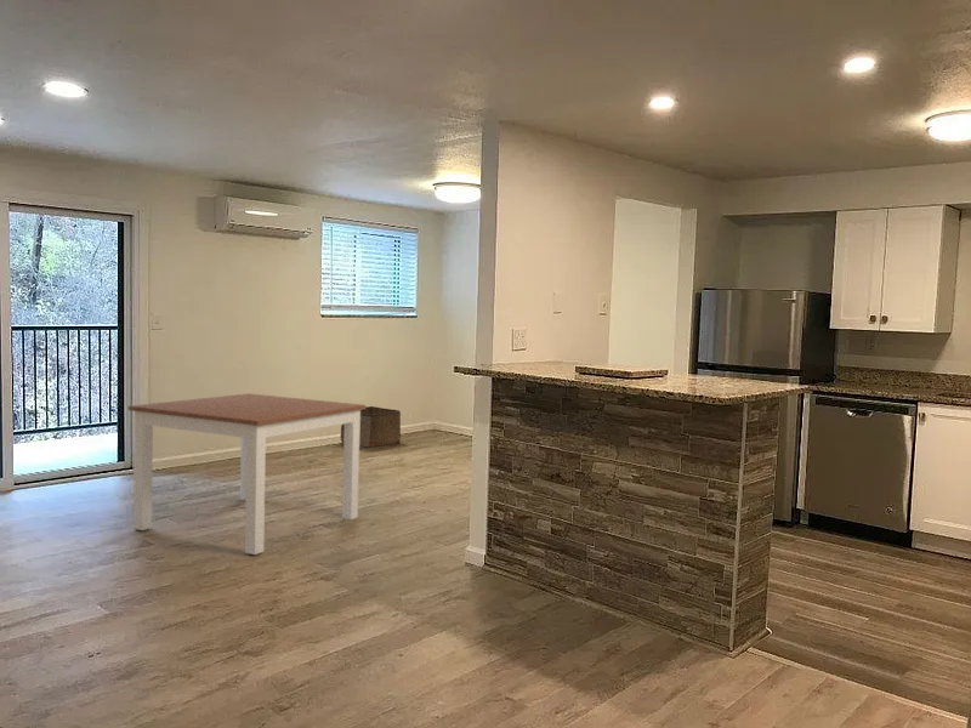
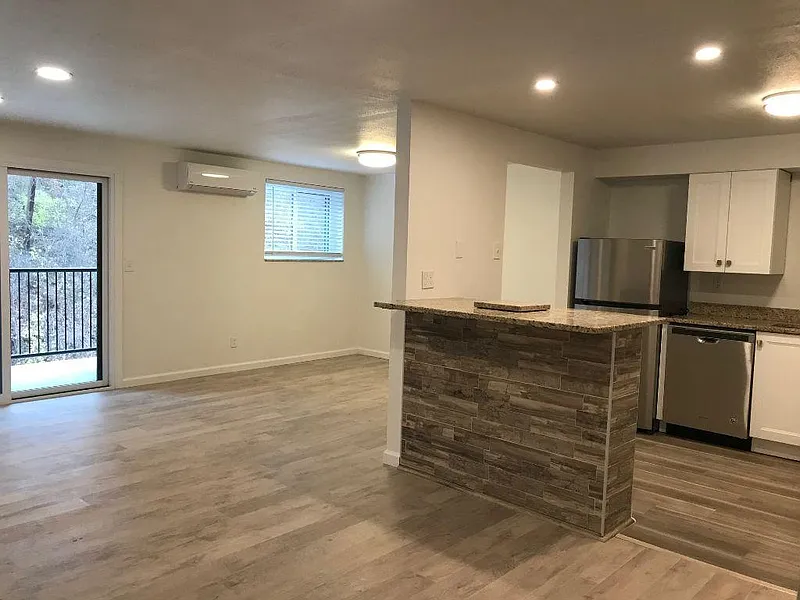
- storage bin (370, 426)
- dining table (251, 463)
